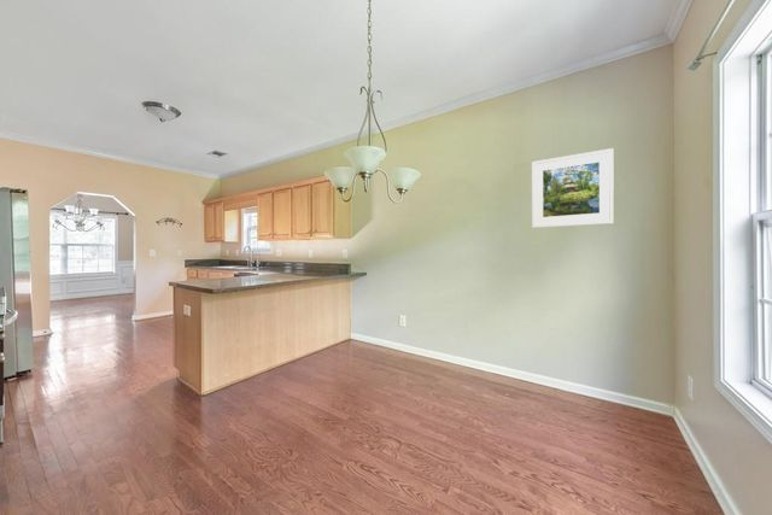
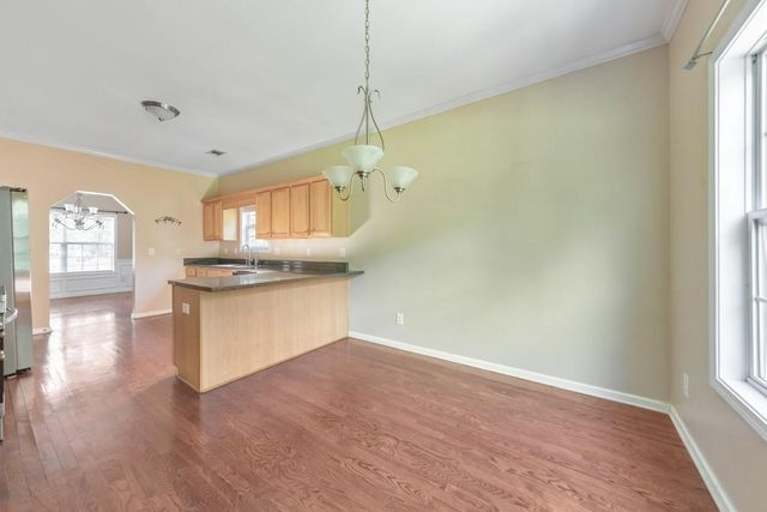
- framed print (569, 191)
